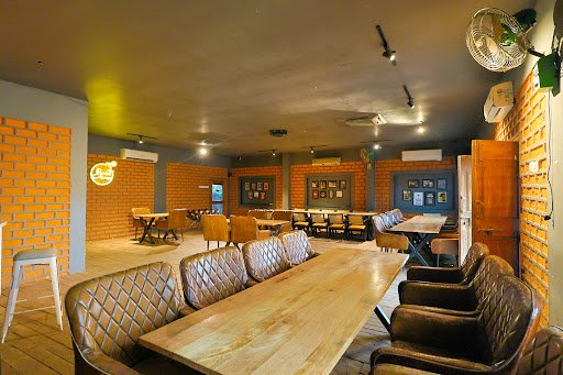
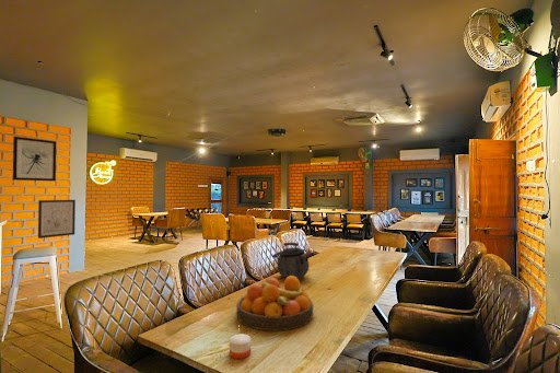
+ wall art (35, 160)
+ wall art (57, 218)
+ kettle (292, 259)
+ candle (240, 338)
+ fruit bowl (275, 296)
